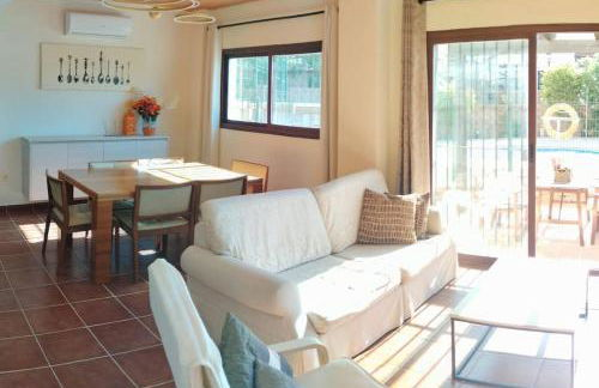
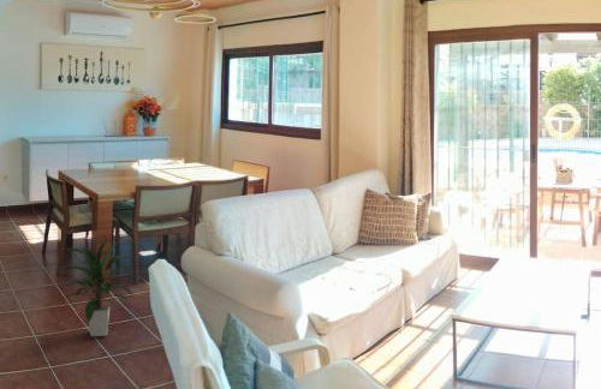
+ indoor plant (96, 286)
